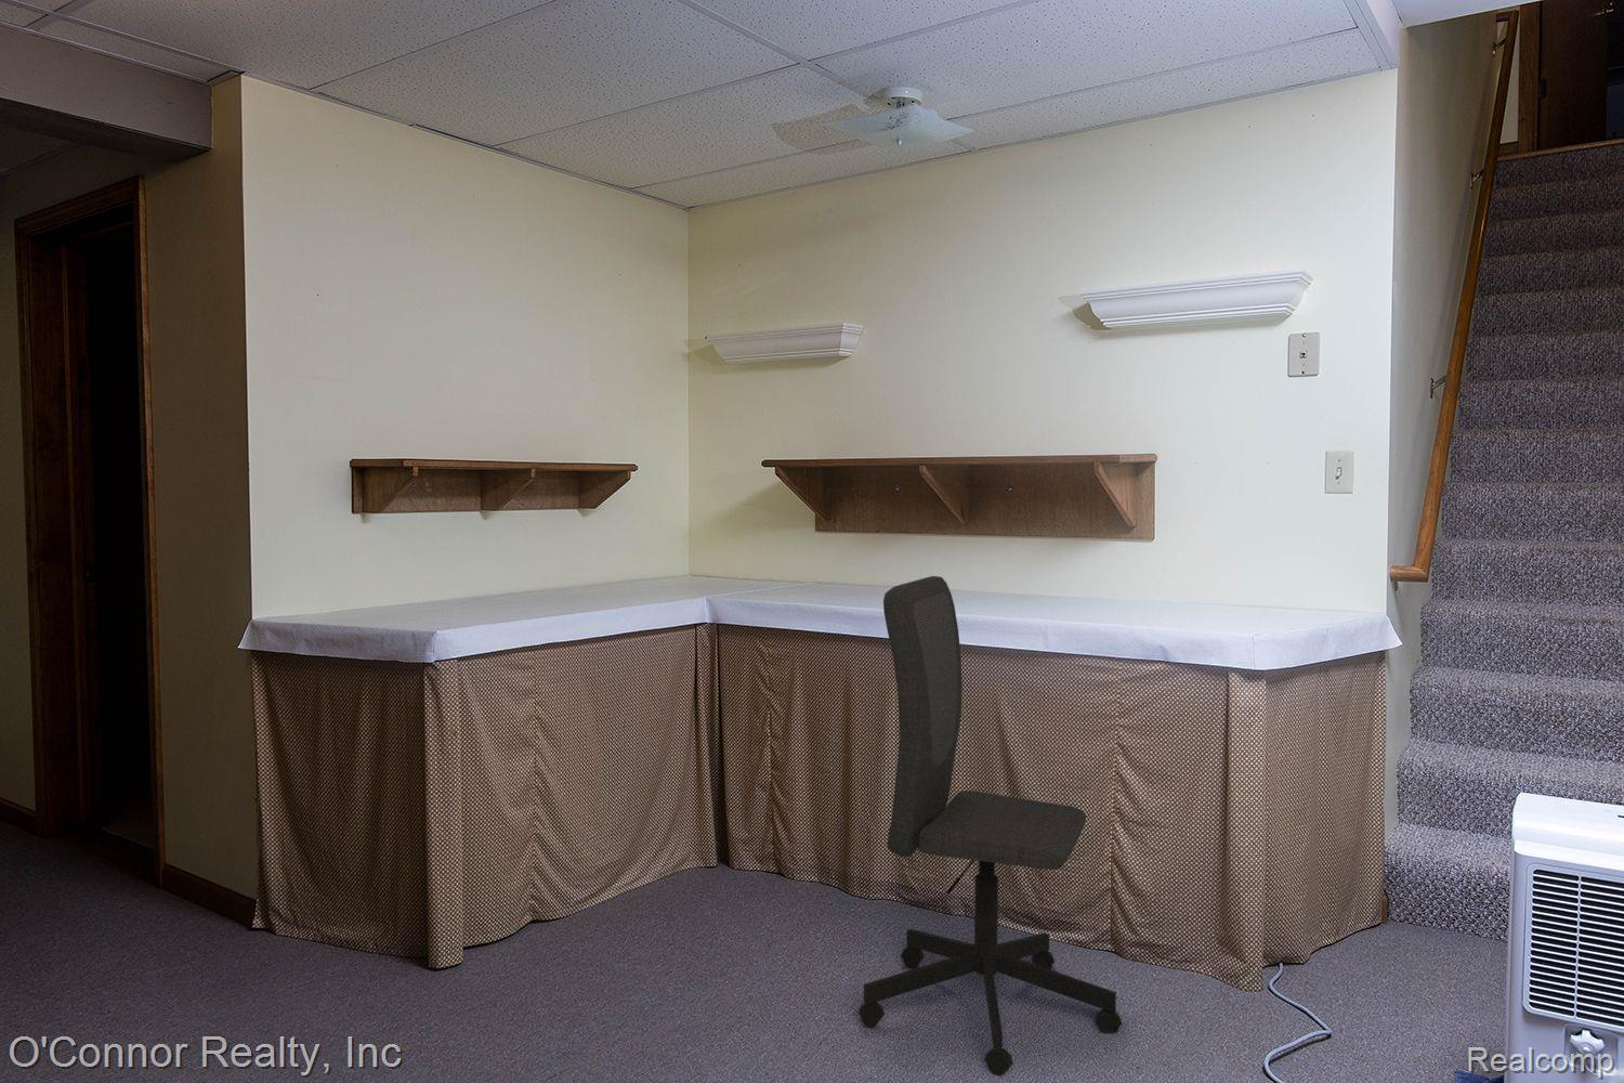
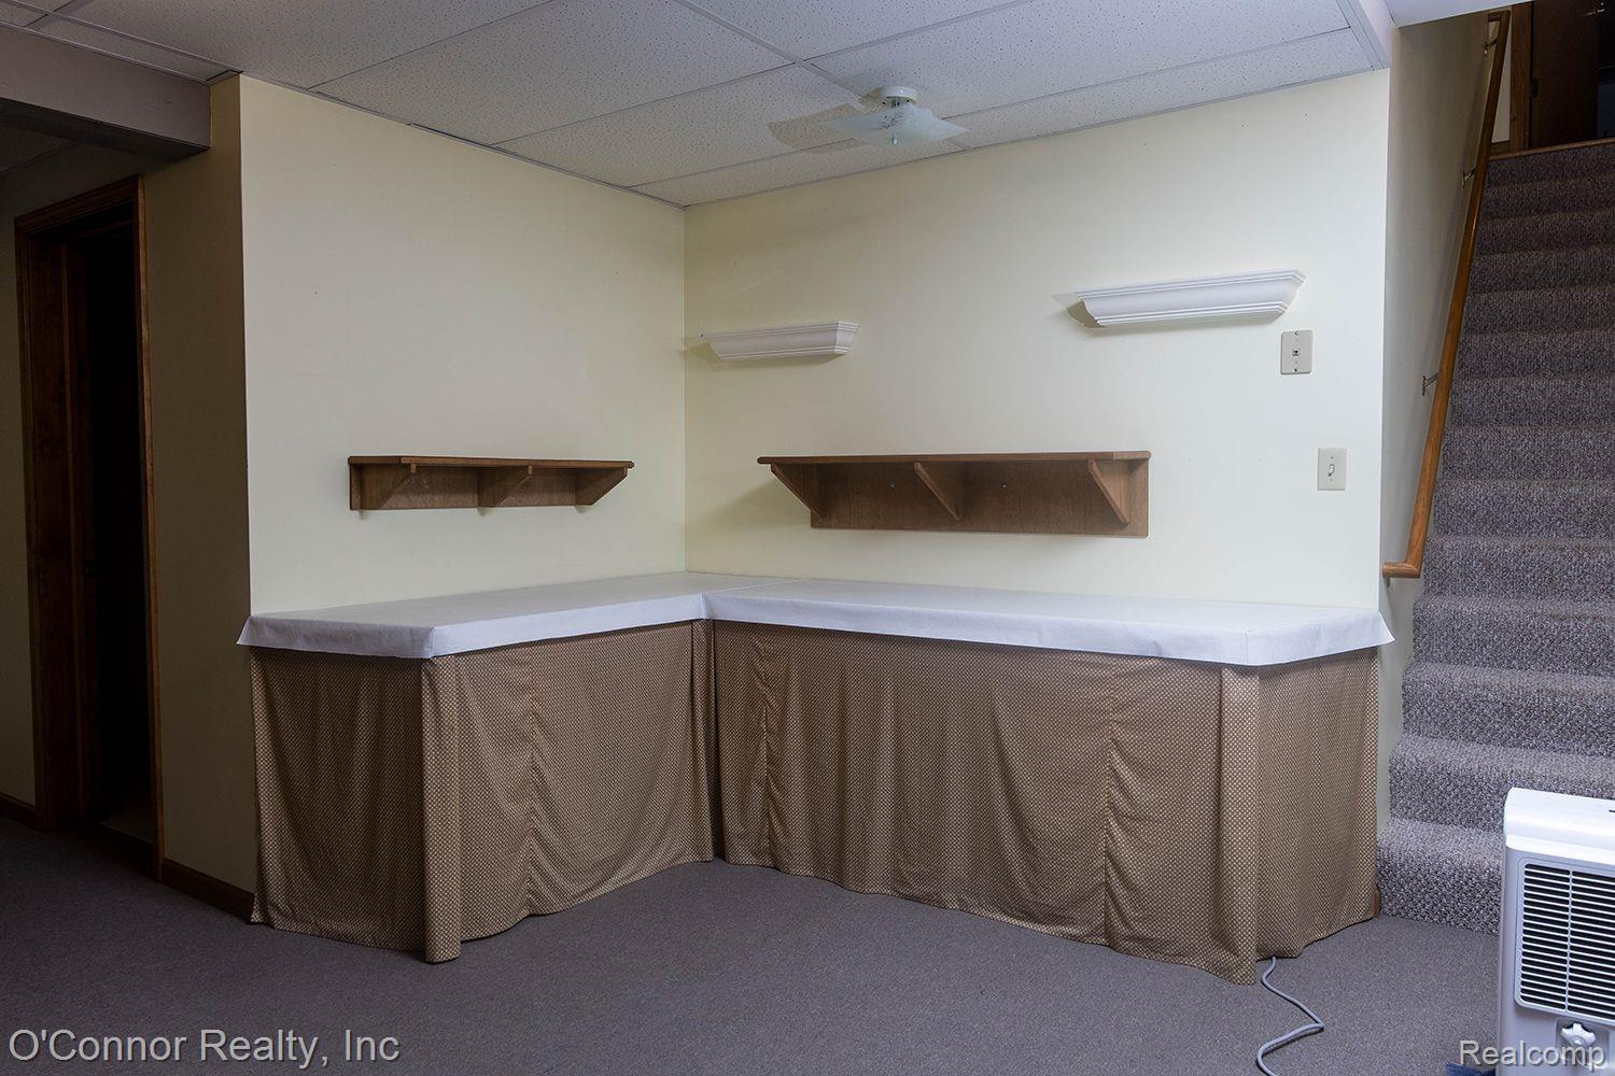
- office chair (980, 797)
